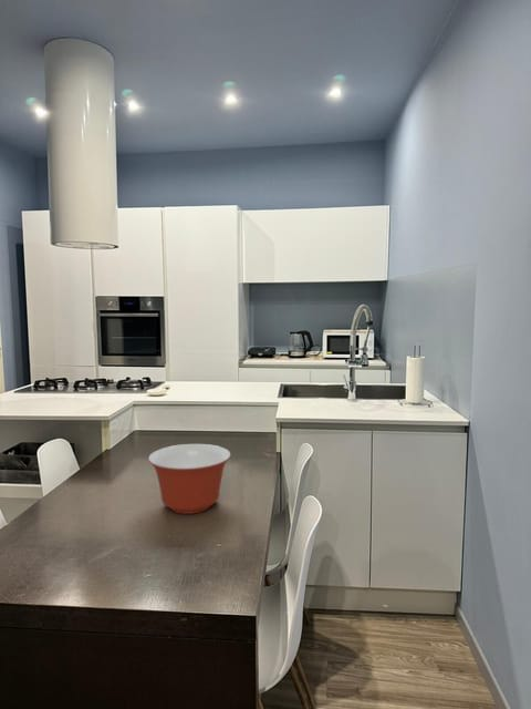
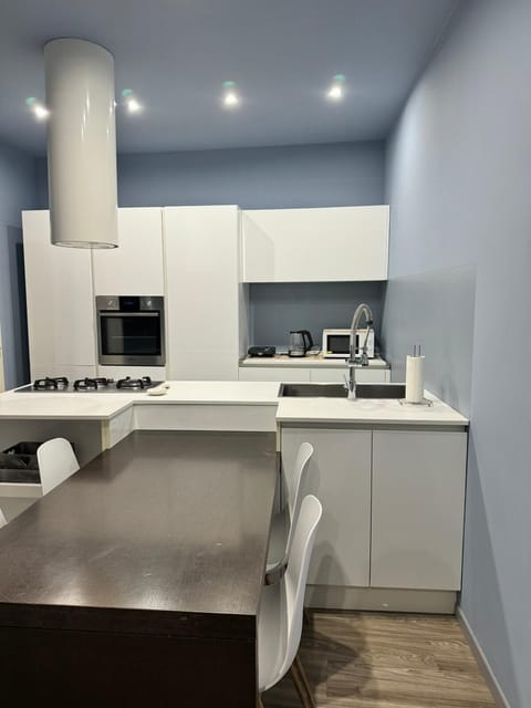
- mixing bowl (190, 480)
